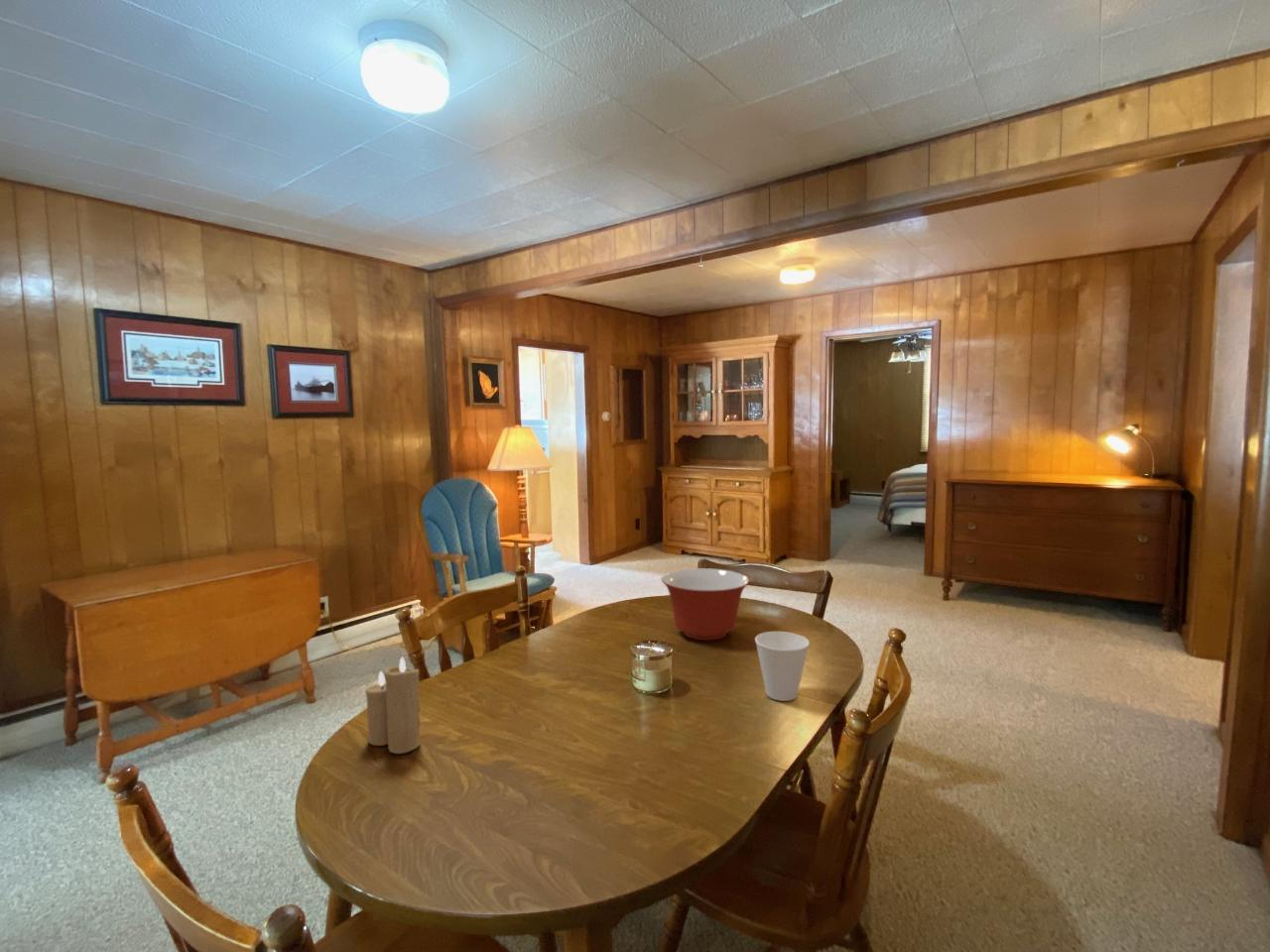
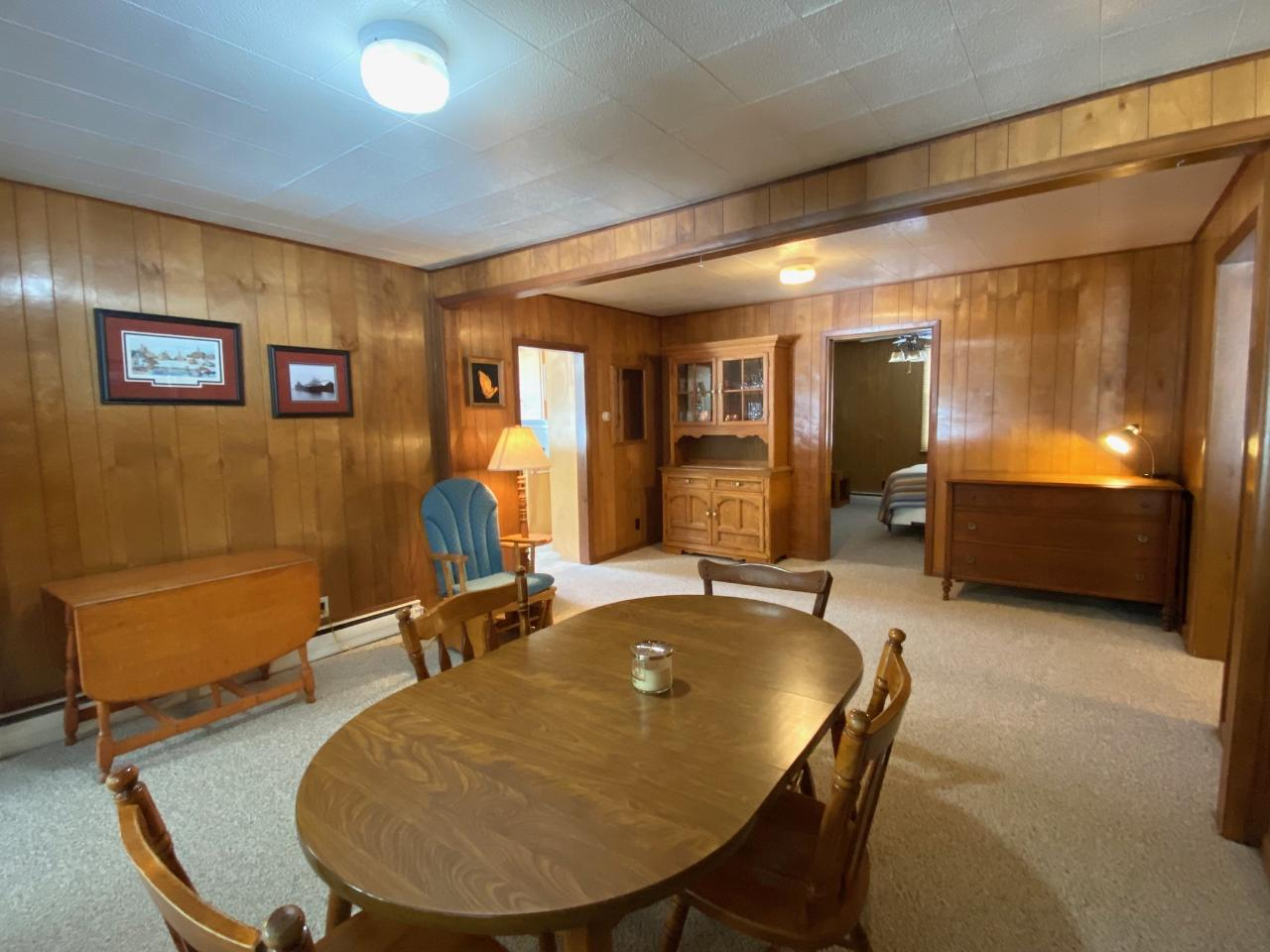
- cup (781, 666)
- candle (392, 698)
- mixing bowl (704, 605)
